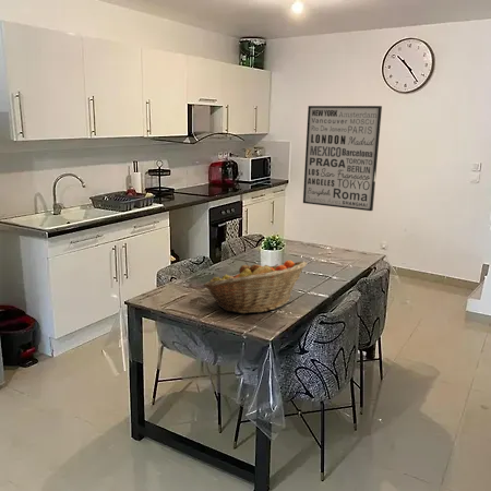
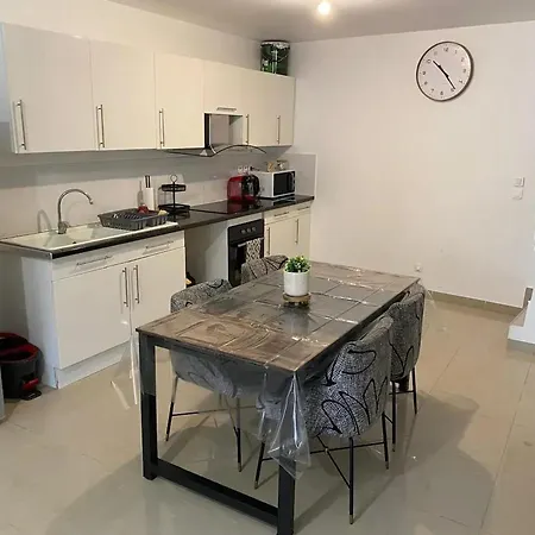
- wall art (339, 157)
- fruit basket (256, 282)
